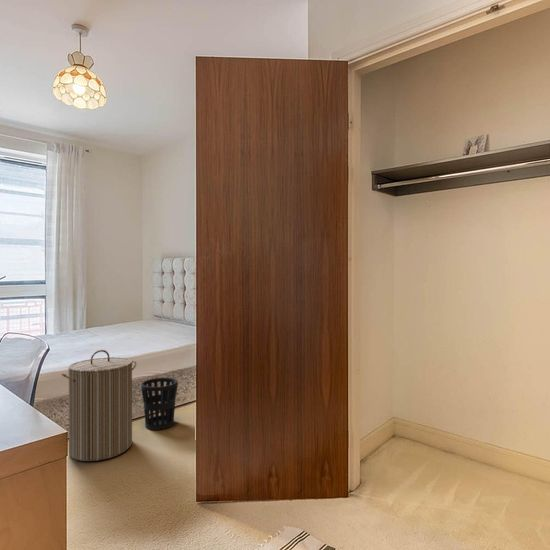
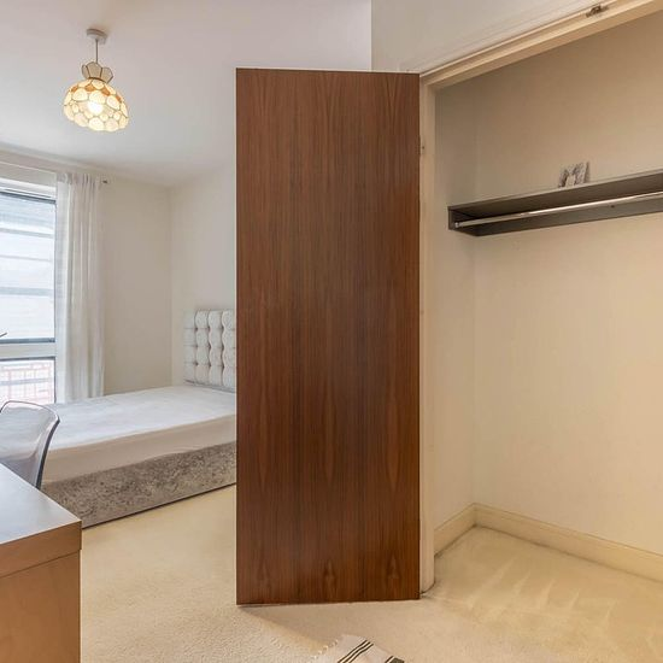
- laundry hamper (101, 398)
- wastebasket (159, 403)
